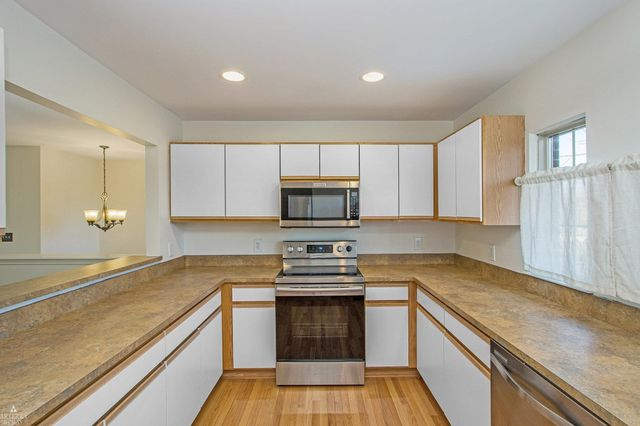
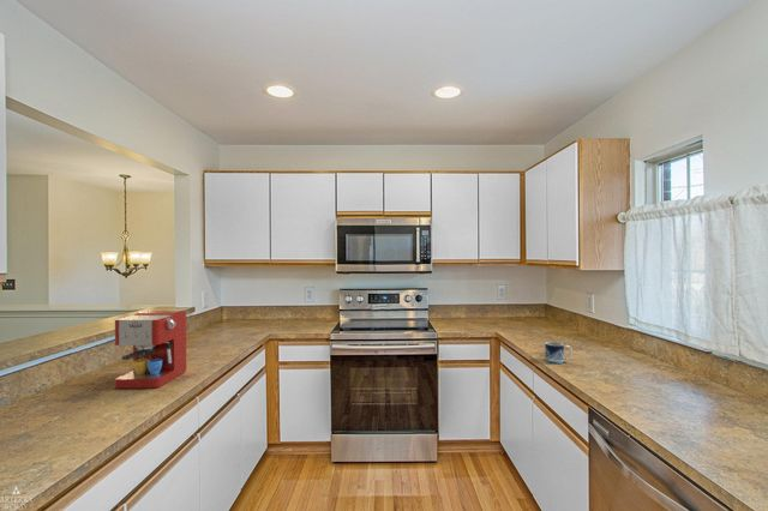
+ mug (558, 351)
+ coffee maker (152, 345)
